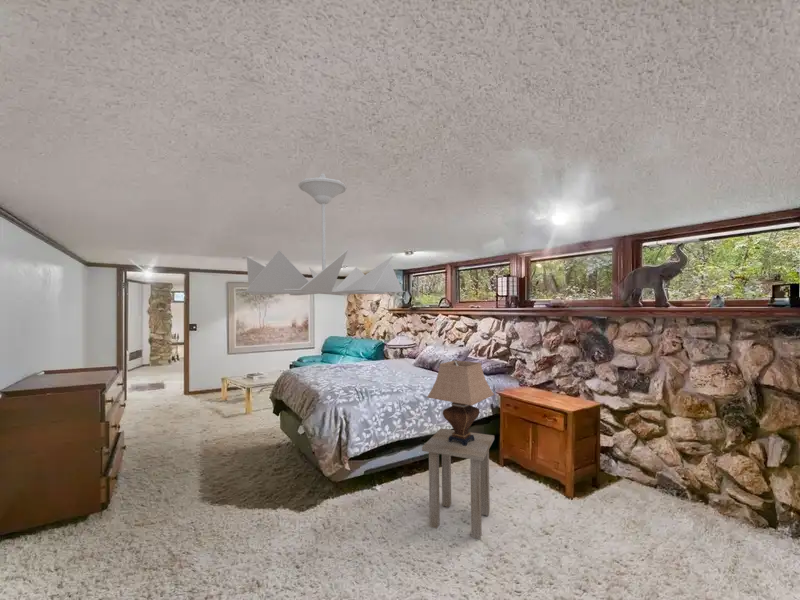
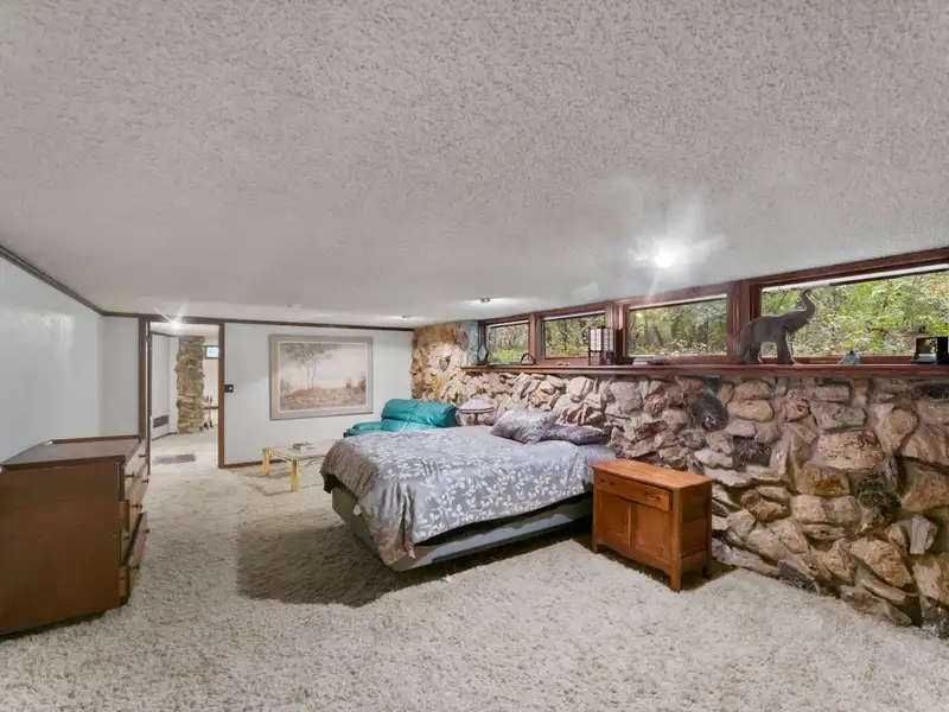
- side table (450, 480)
- ceiling fan (324, 233)
- table lamp (461, 401)
